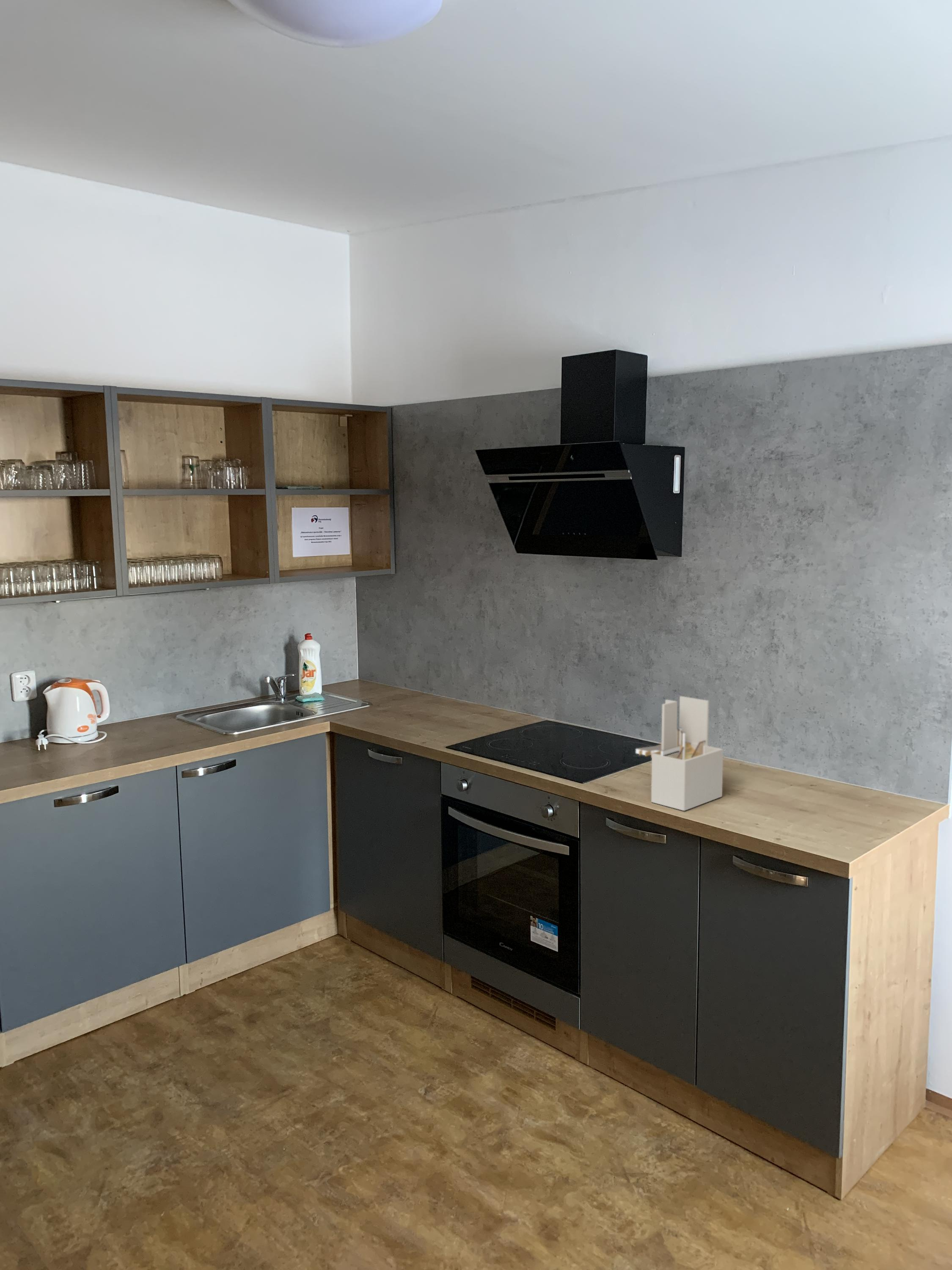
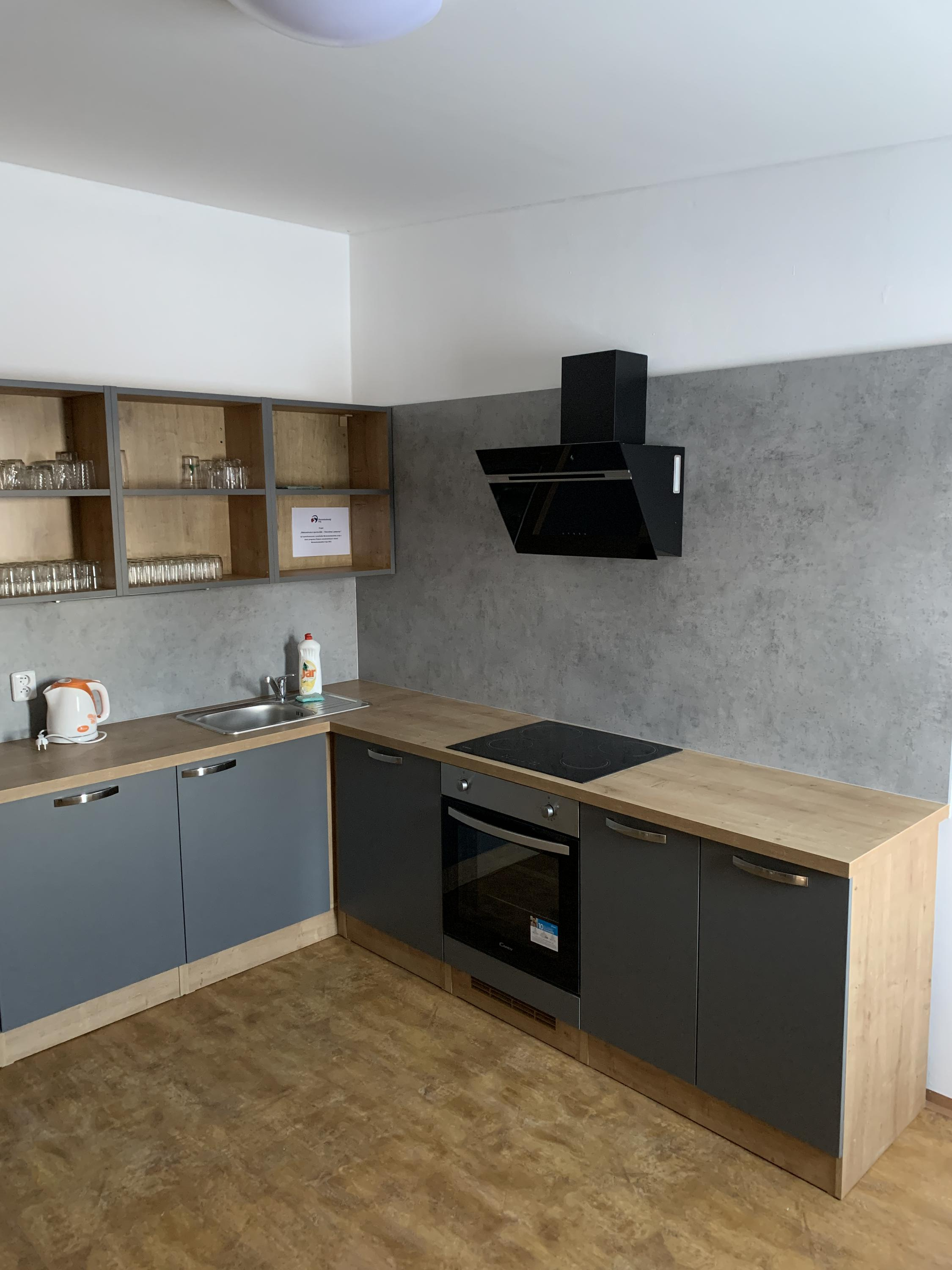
- utensil holder (680, 750)
